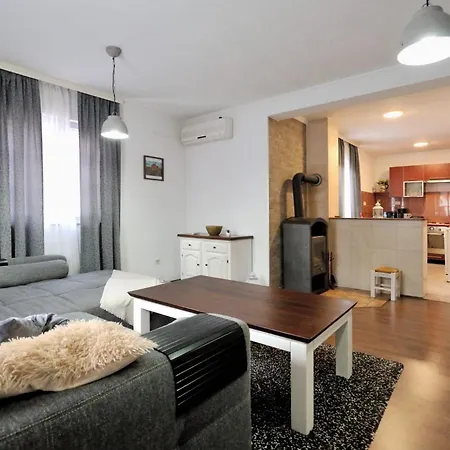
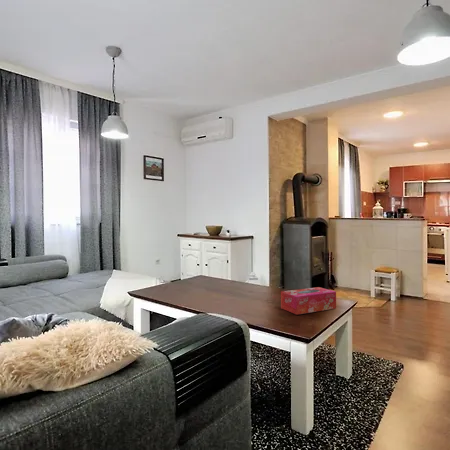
+ tissue box (308, 299)
